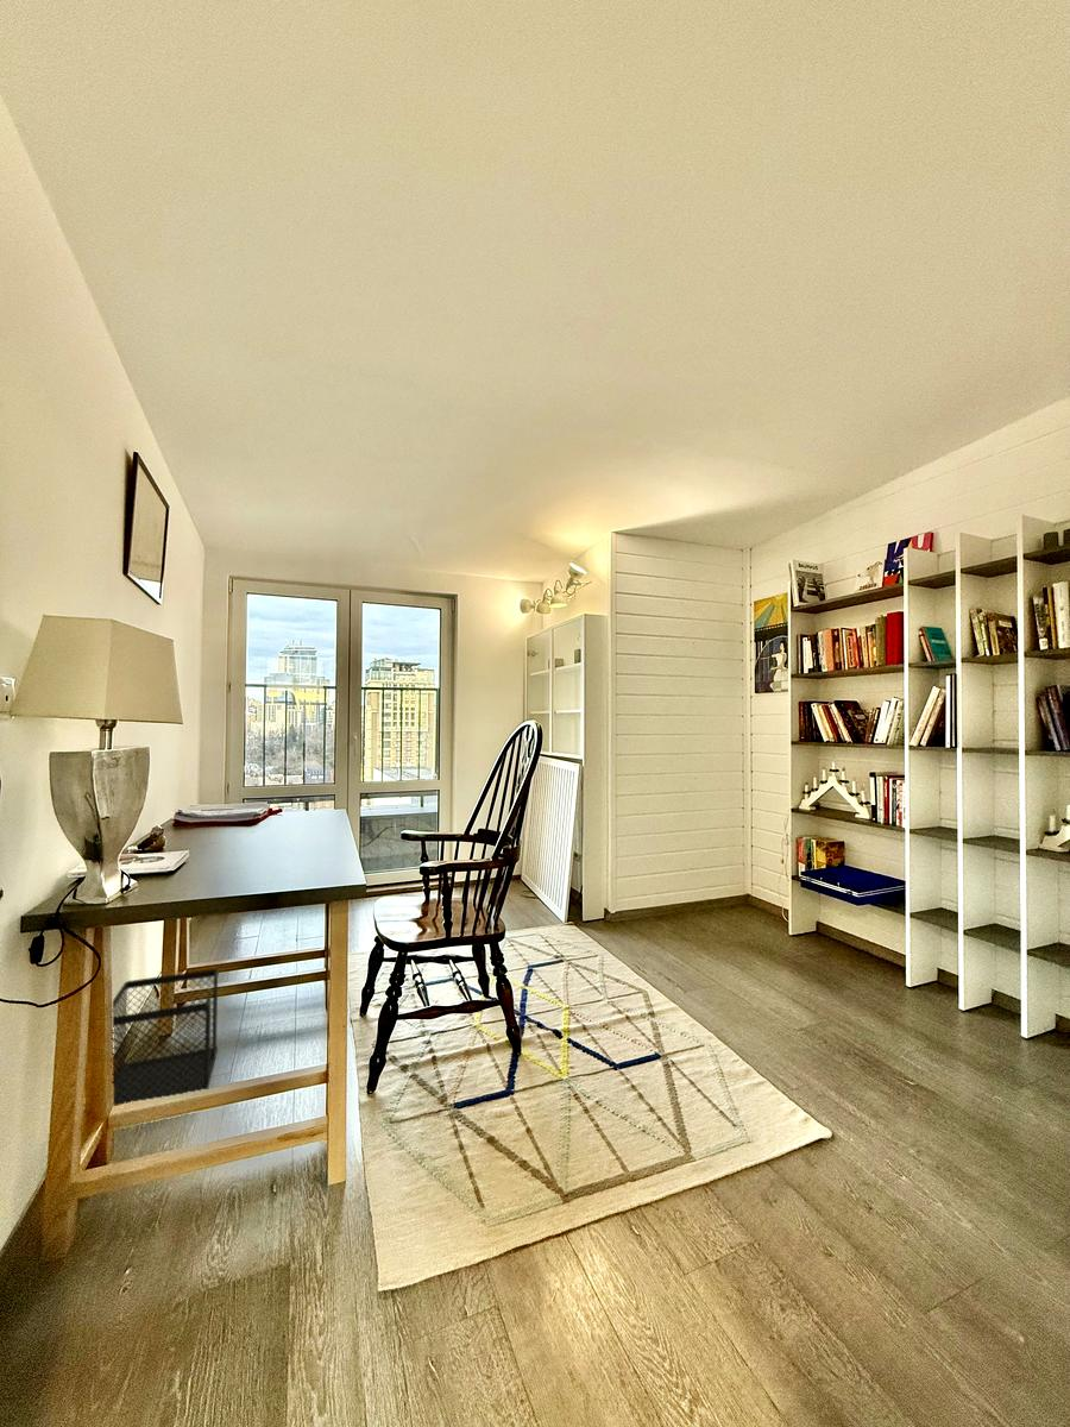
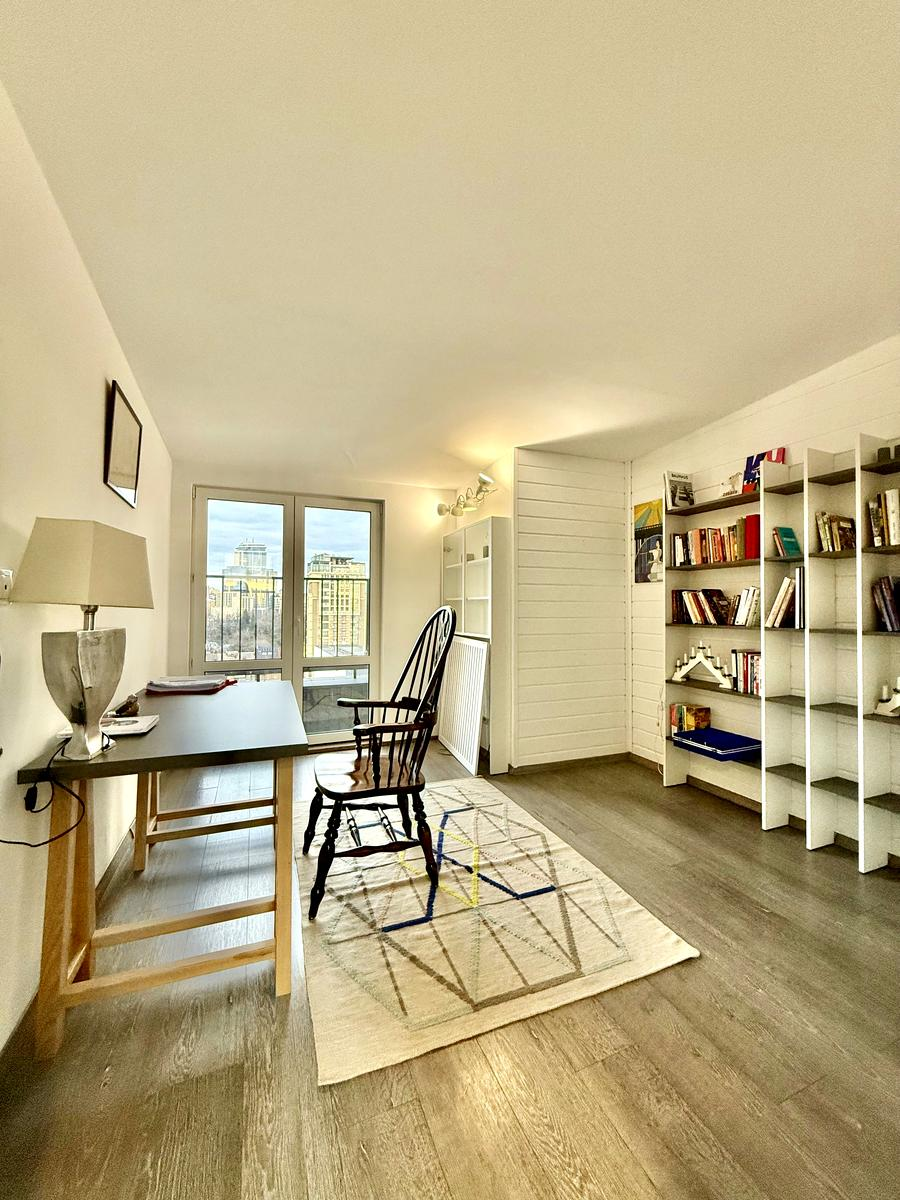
- wastebasket (164, 1038)
